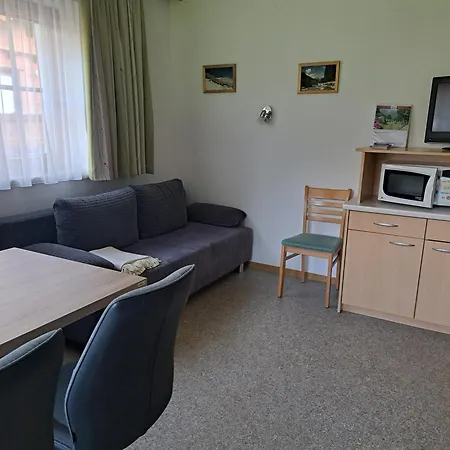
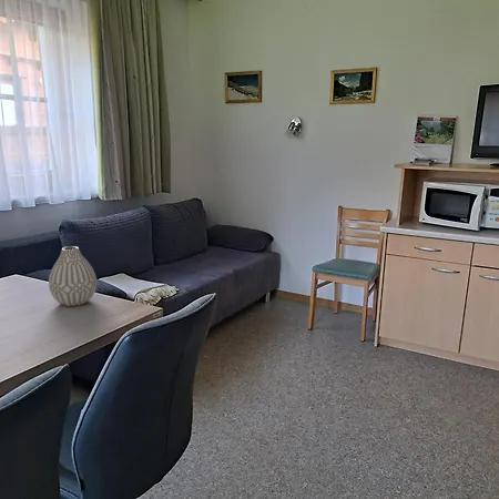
+ vase (72, 275)
